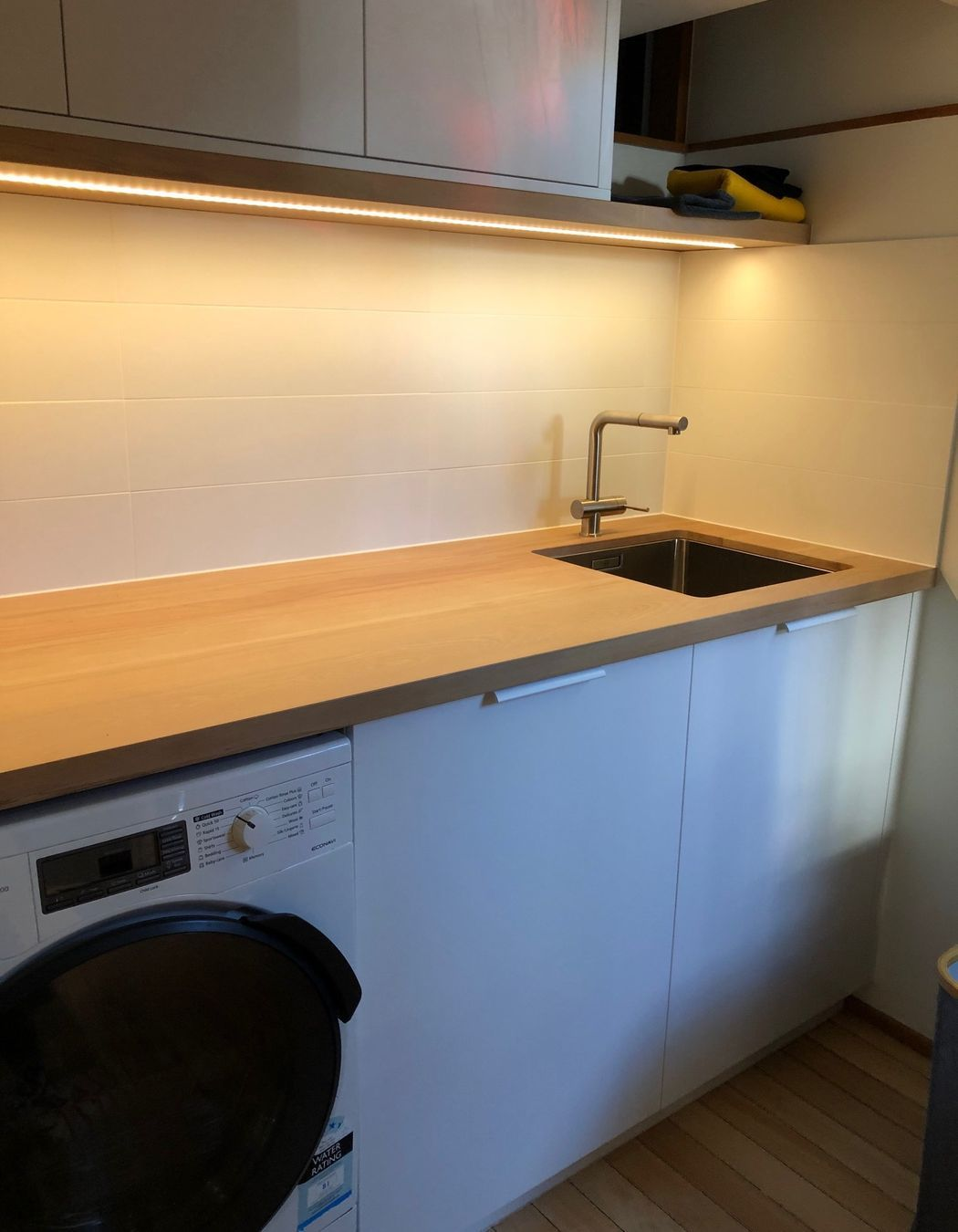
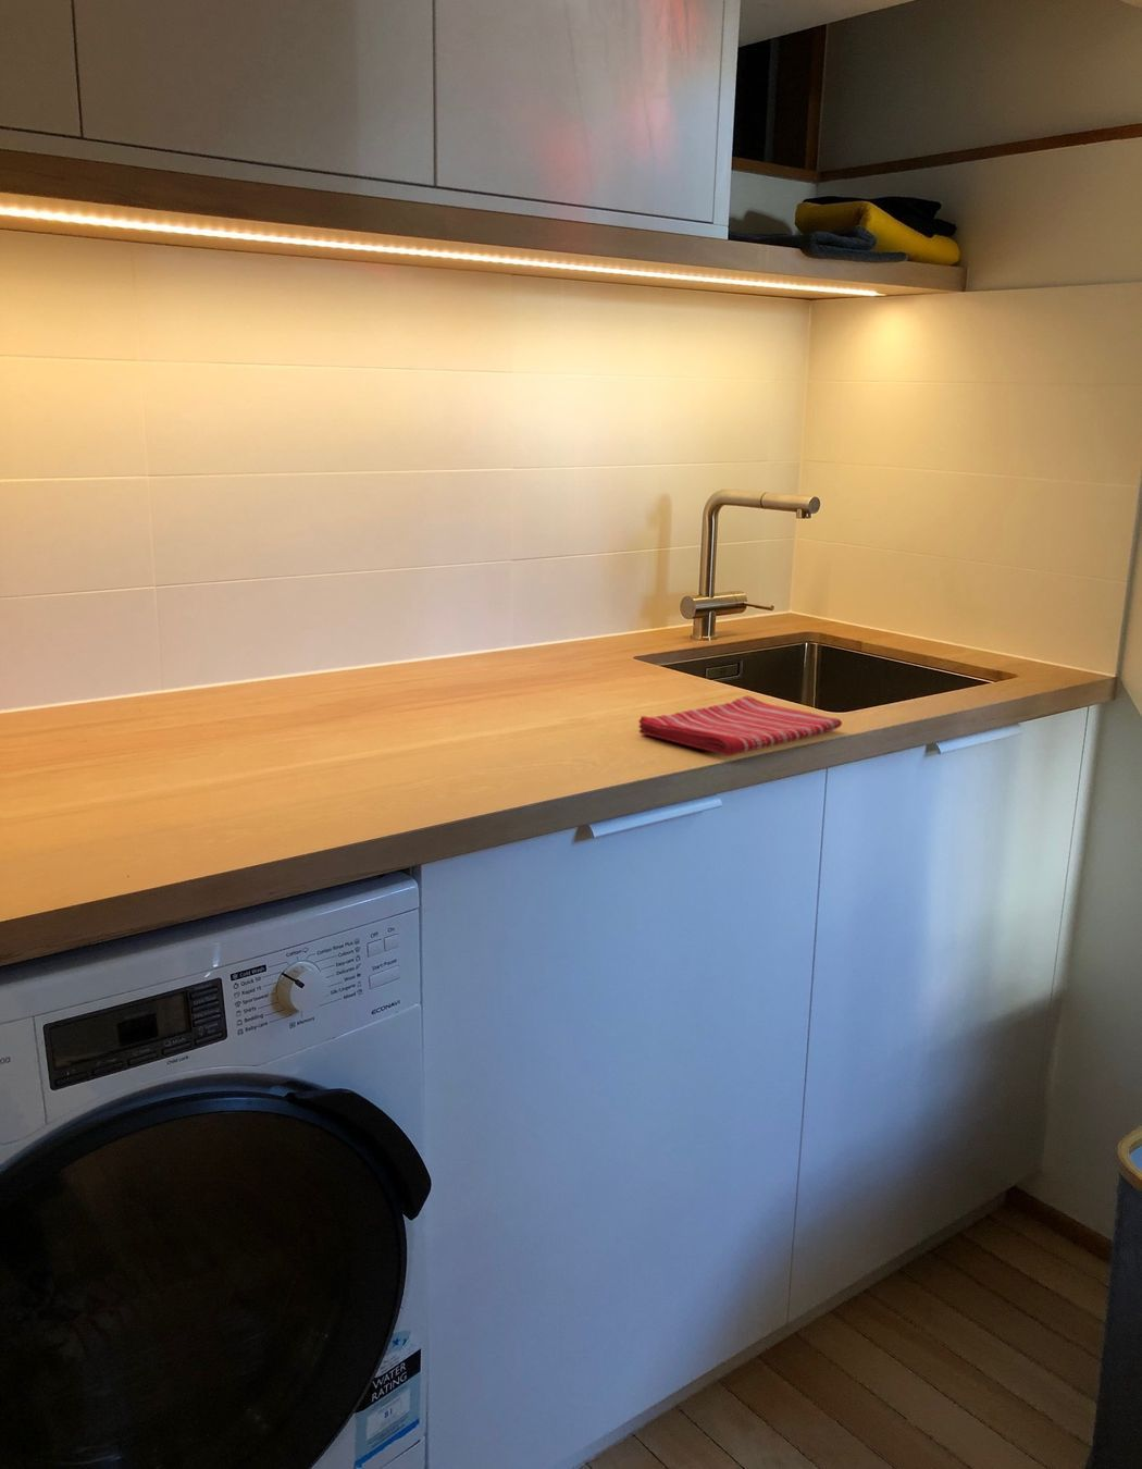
+ dish towel (739, 724)
